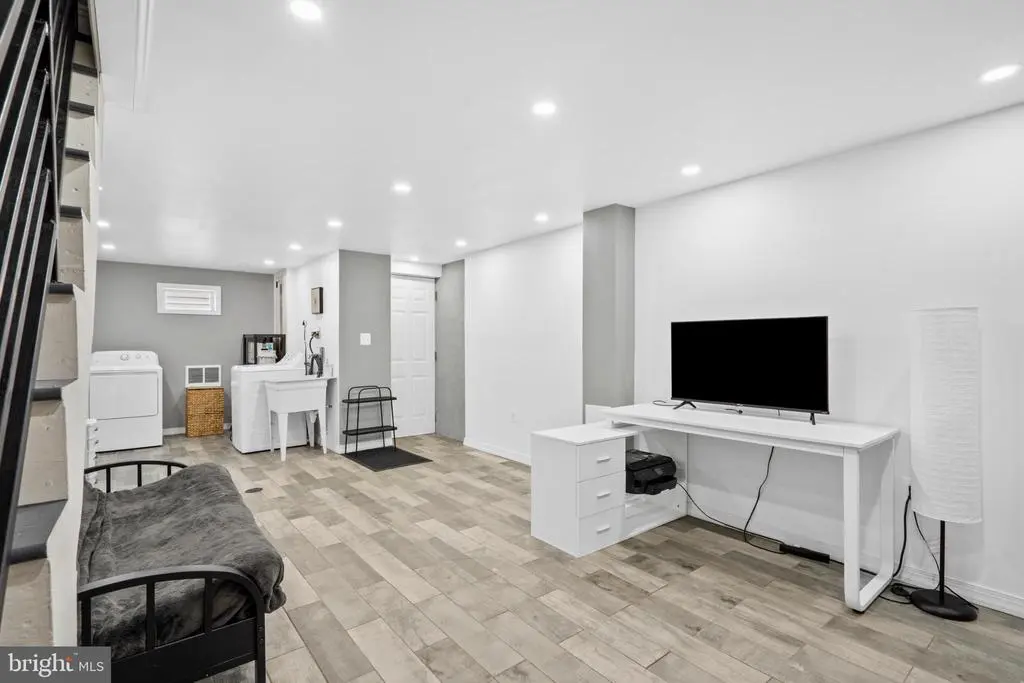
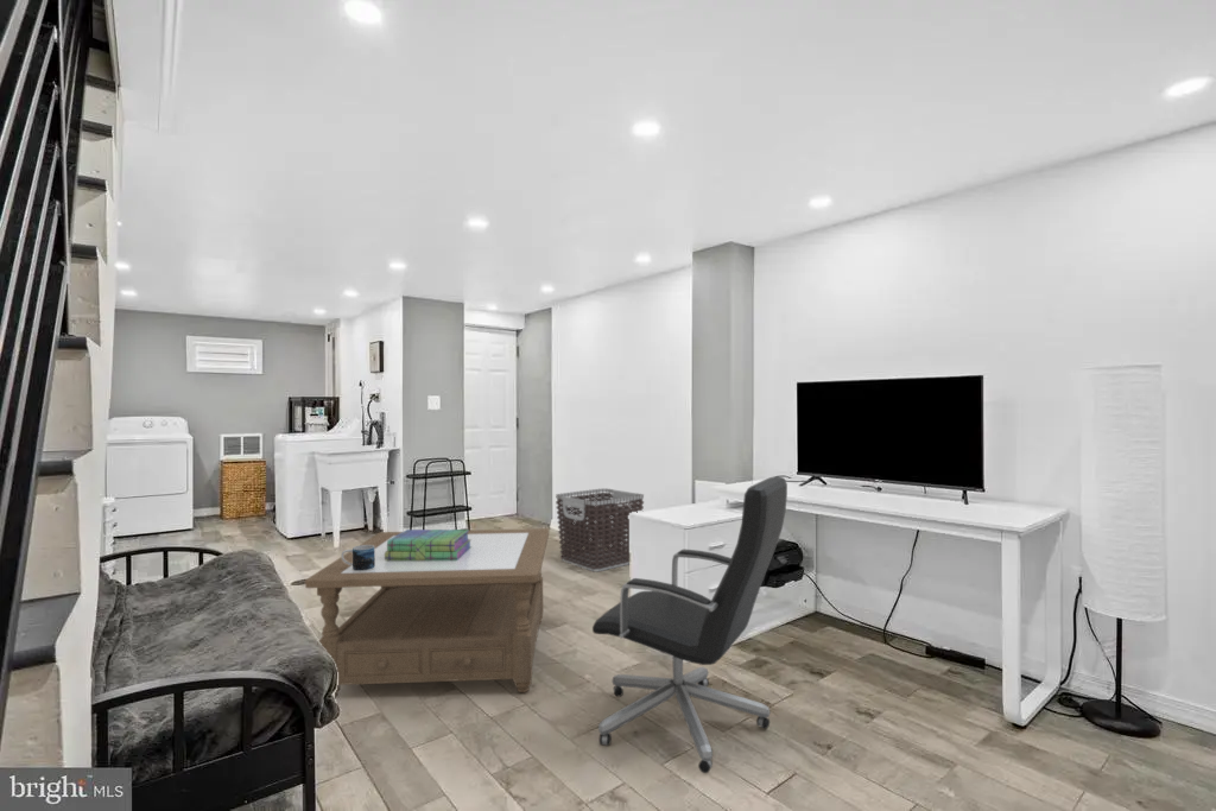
+ clothes hamper (600, 527)
+ office chair (686, 597)
+ stack of books (429, 544)
+ mug (357, 557)
+ coffee table (446, 602)
